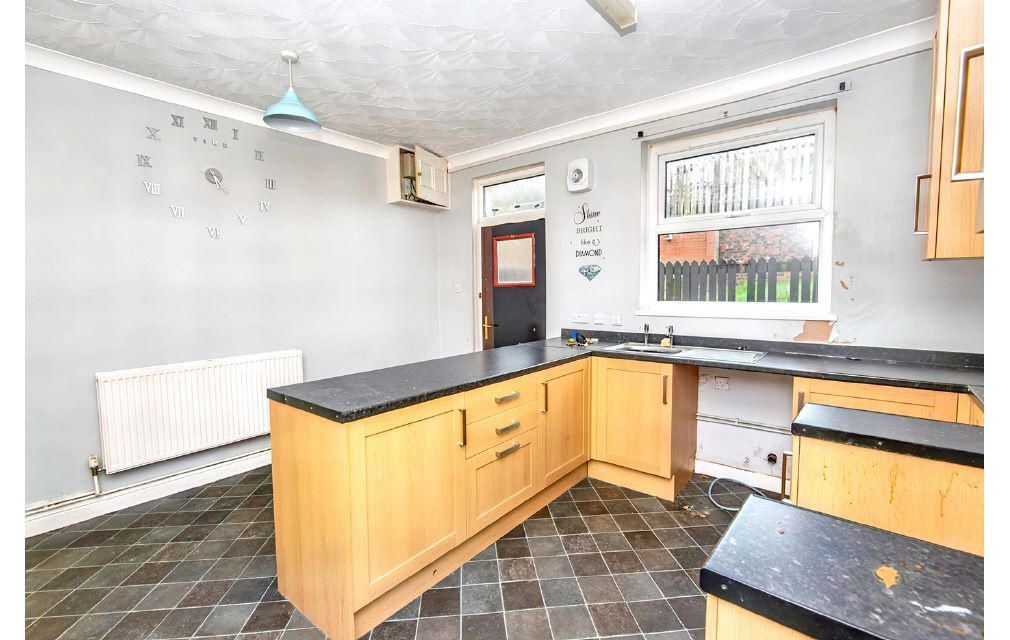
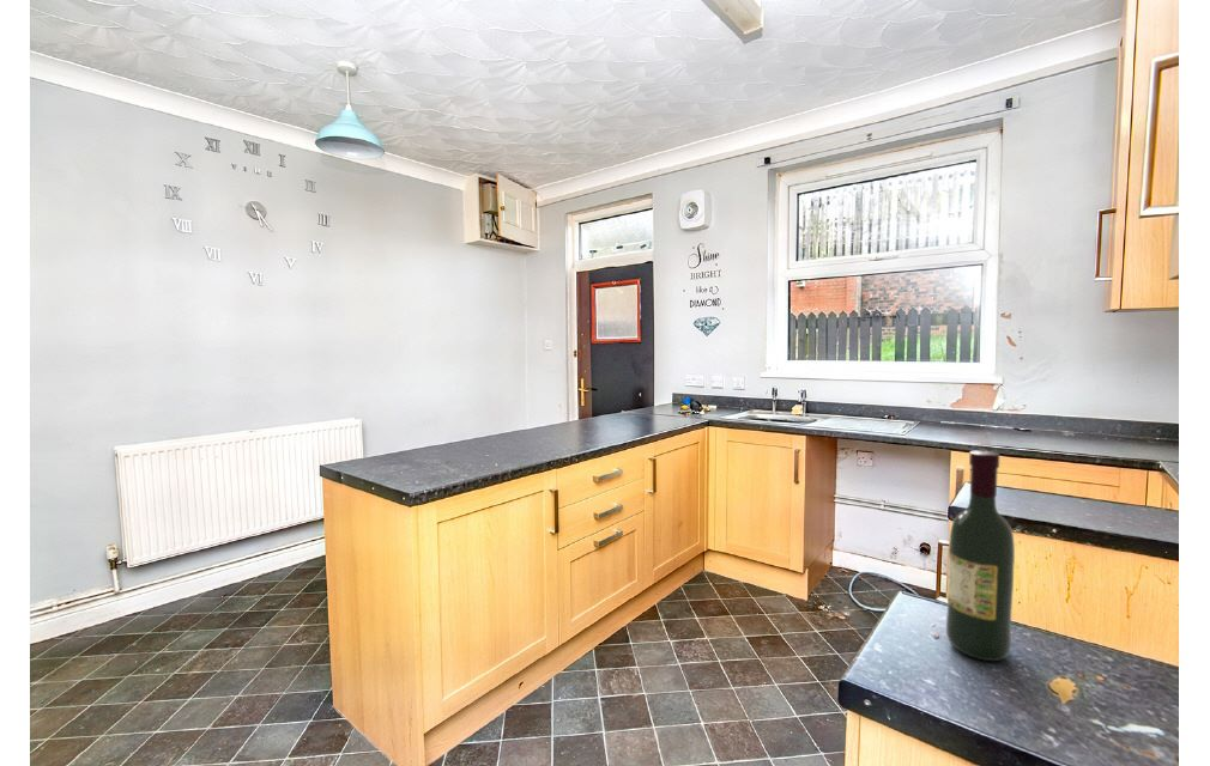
+ wine bottle (980, 552)
